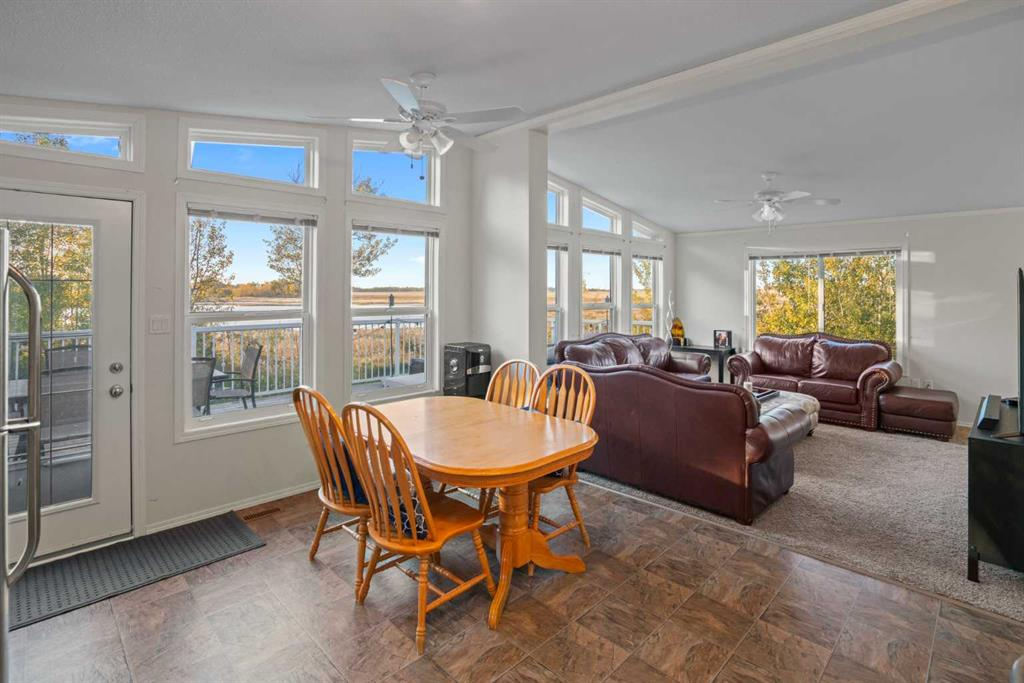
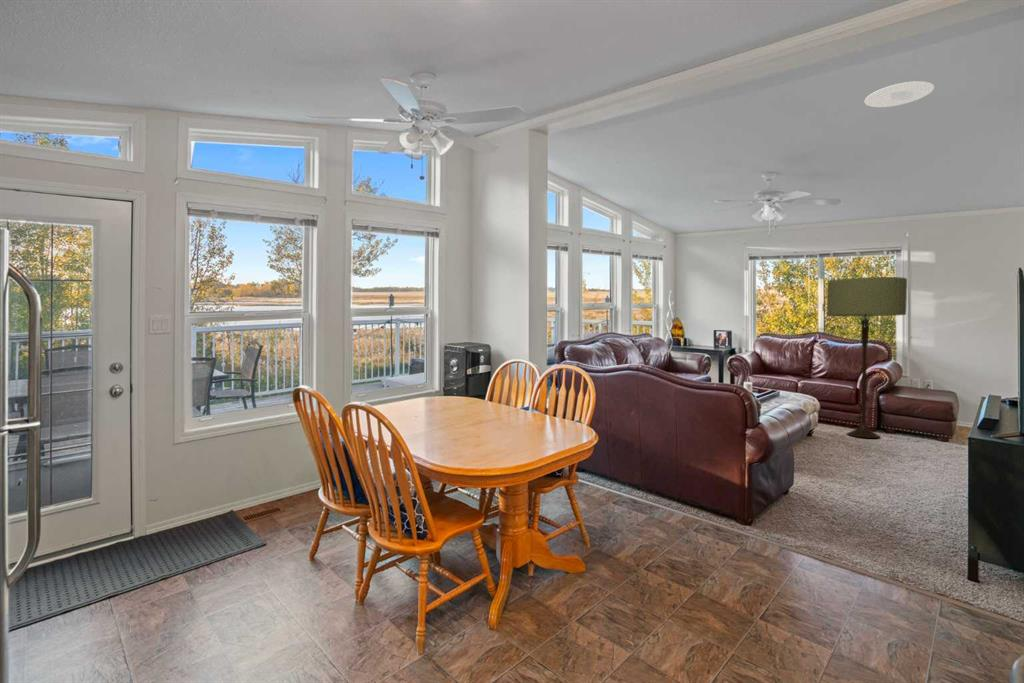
+ floor lamp (864, 357)
+ recessed light (898, 92)
